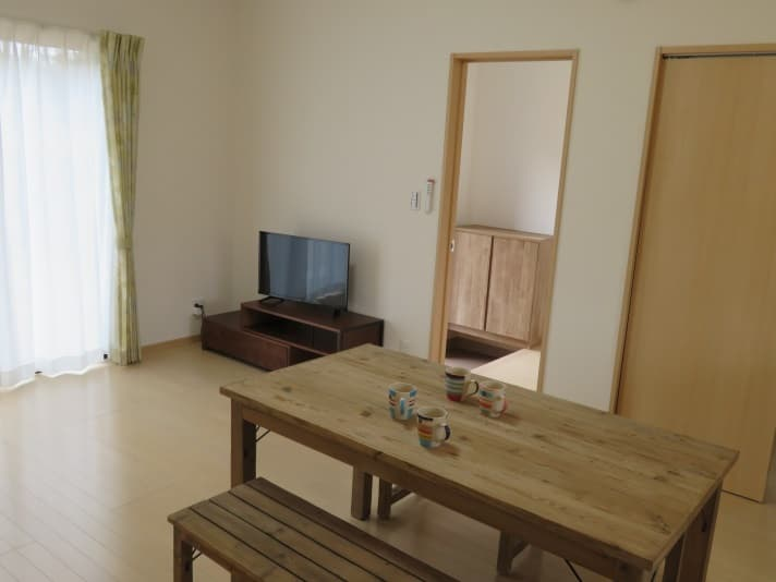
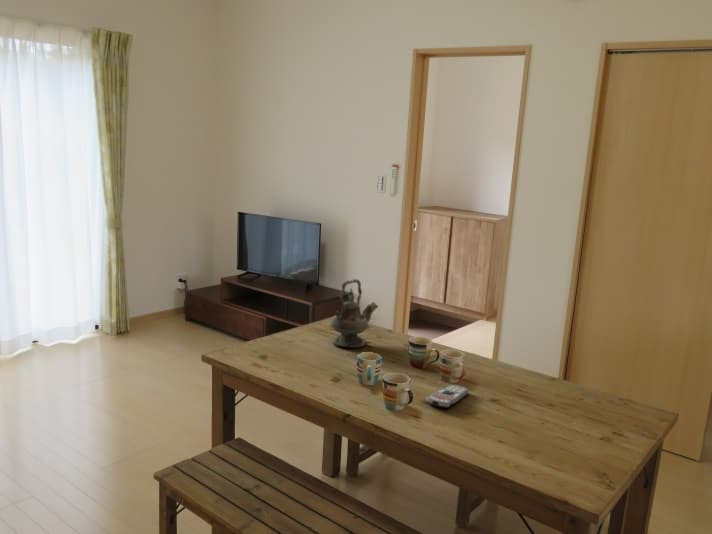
+ remote control (448, 395)
+ teapot (358, 310)
